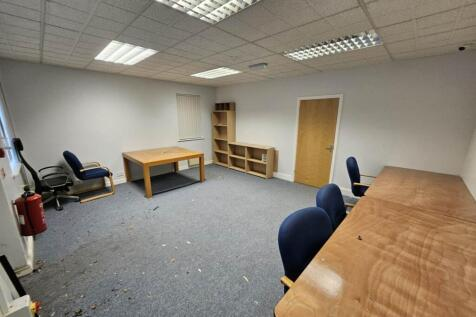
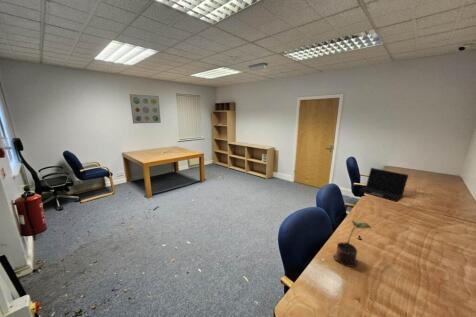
+ wall art (146, 109)
+ potted plant (349, 239)
+ laptop (382, 183)
